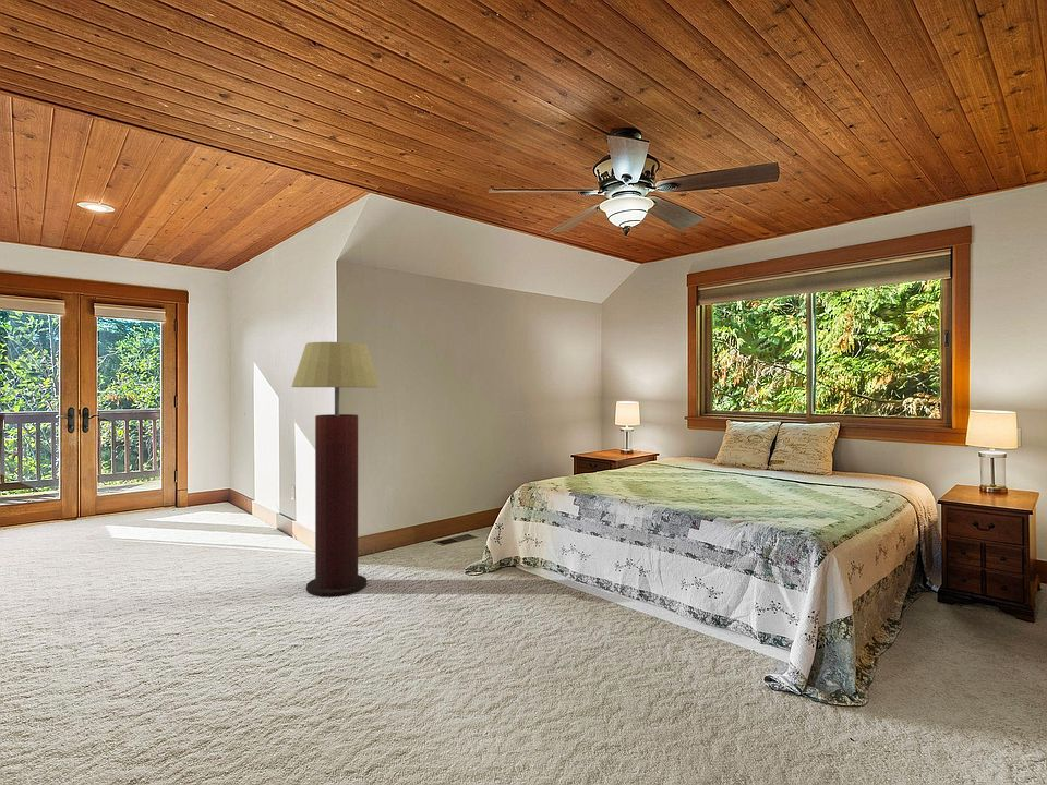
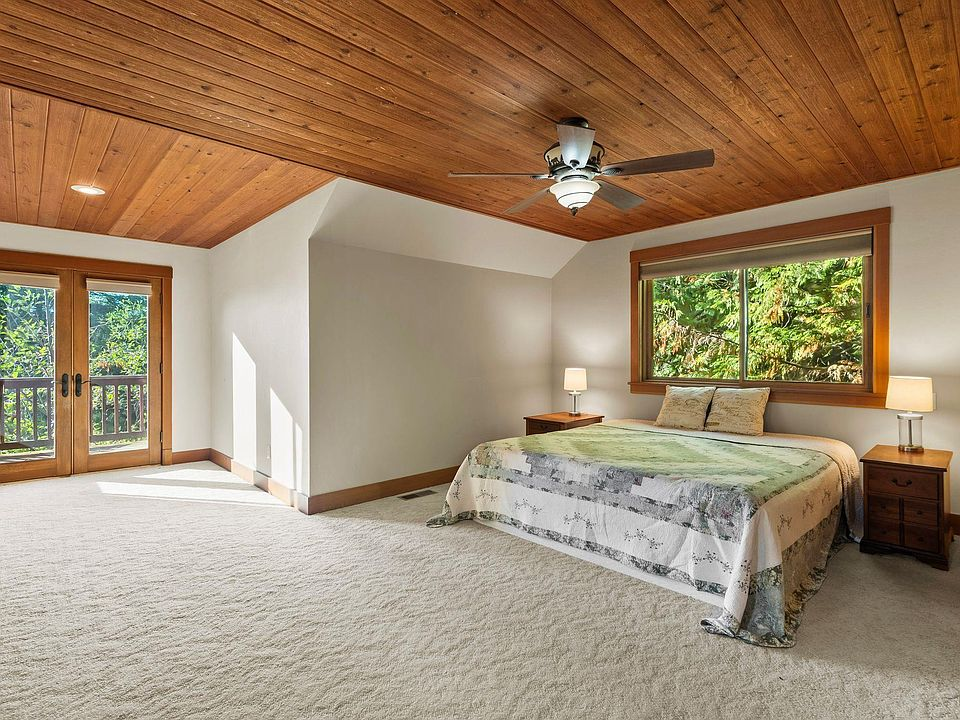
- floor lamp (337, 464)
